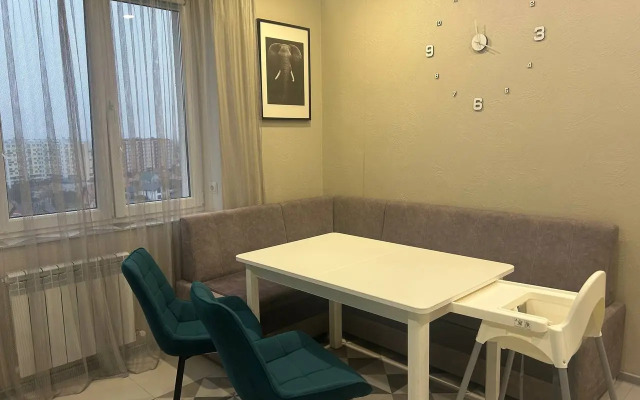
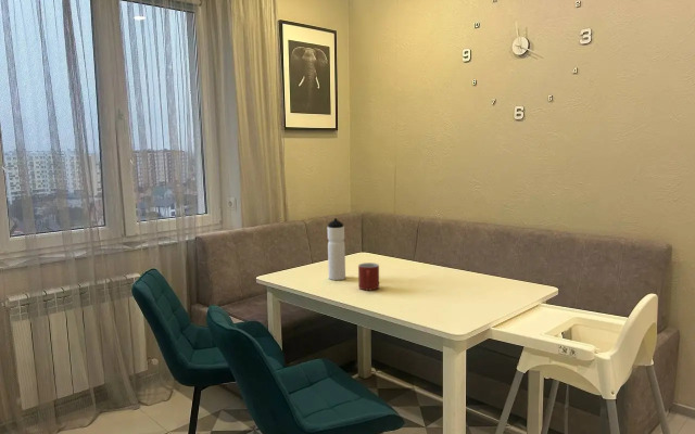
+ mug (369, 277)
+ water bottle (336, 247)
